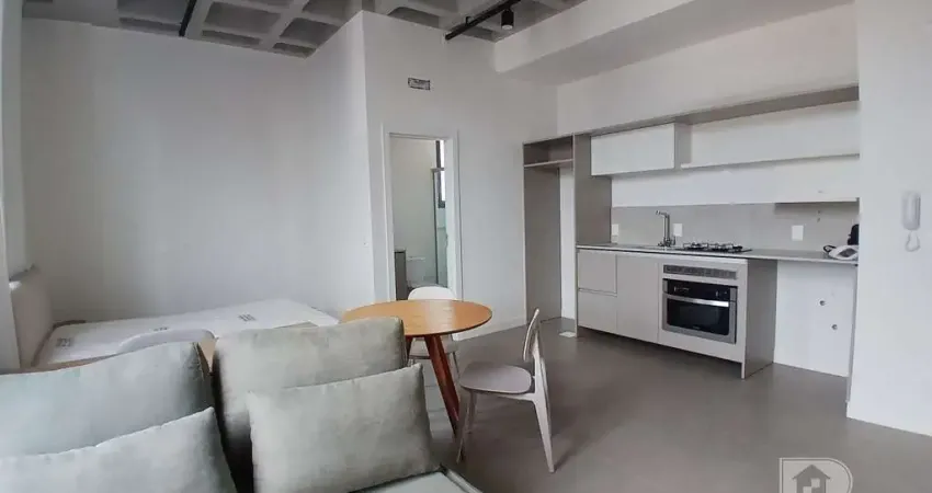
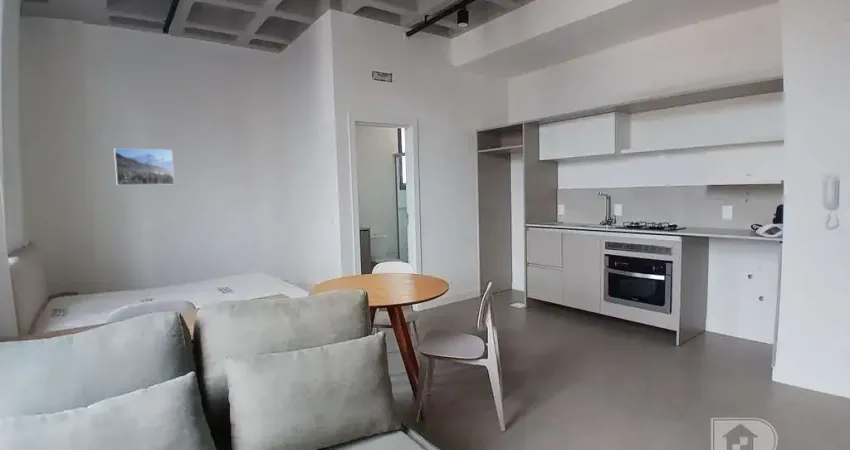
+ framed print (145, 167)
